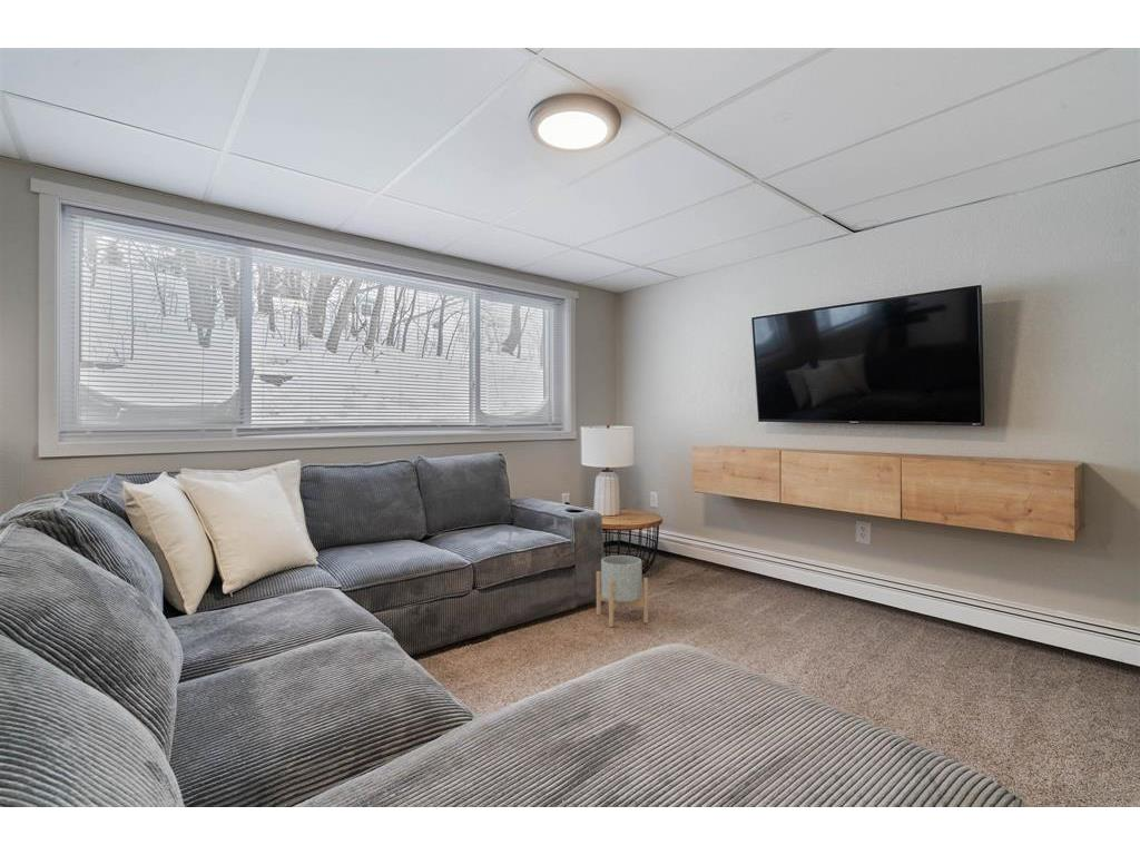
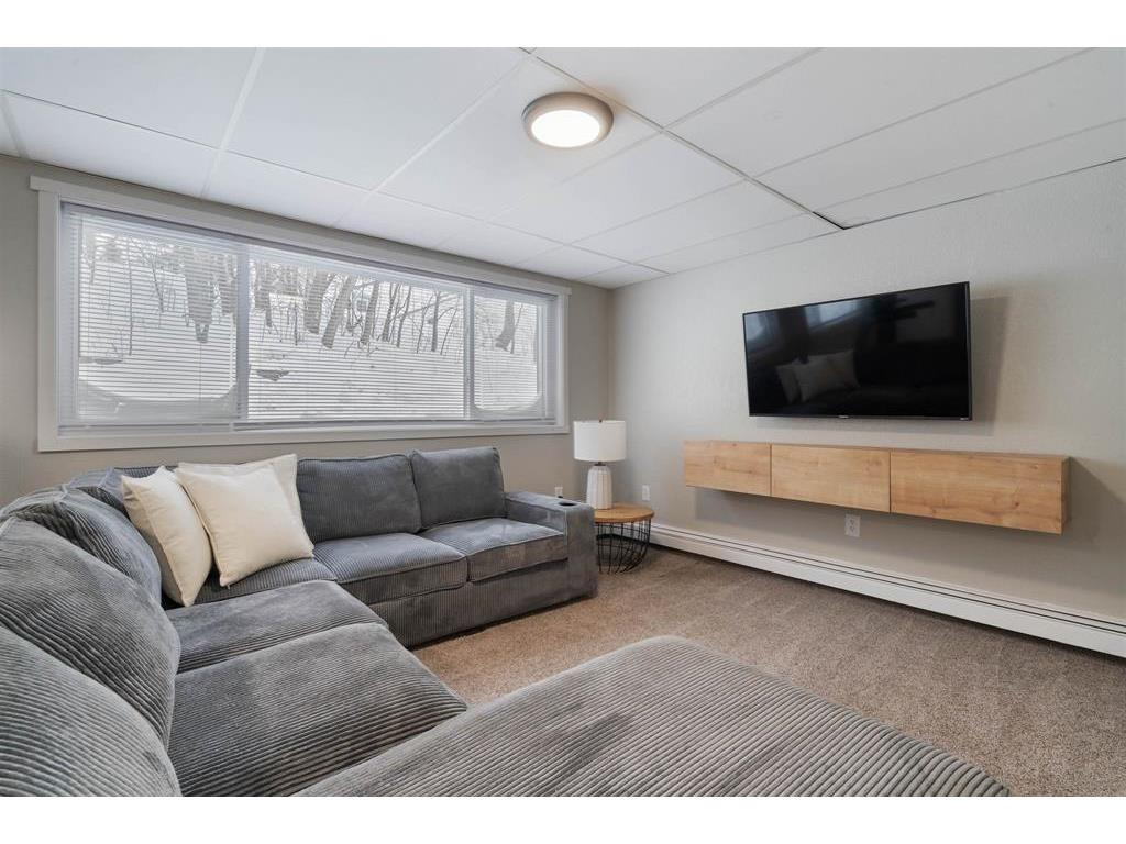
- planter (621, 589)
